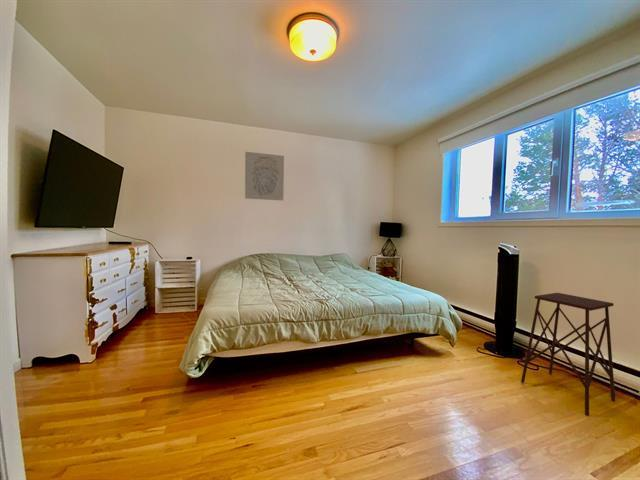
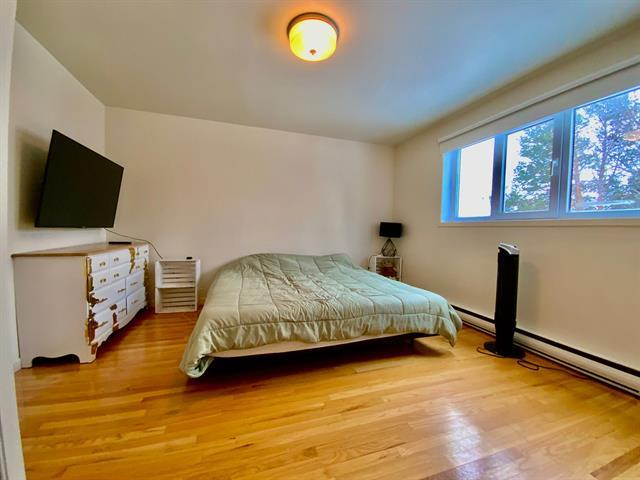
- wall art (264, 176)
- side table (567, 345)
